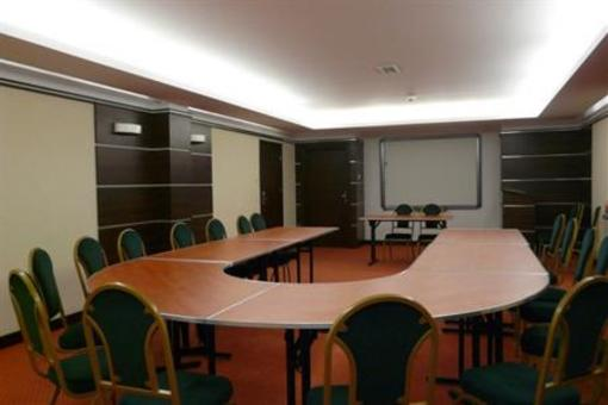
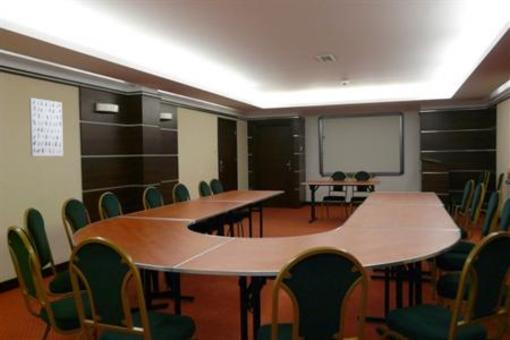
+ wall art (47, 128)
